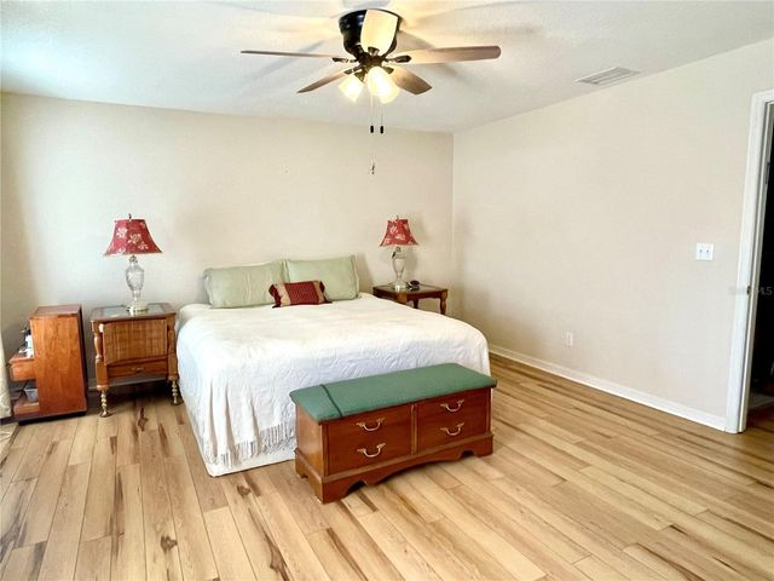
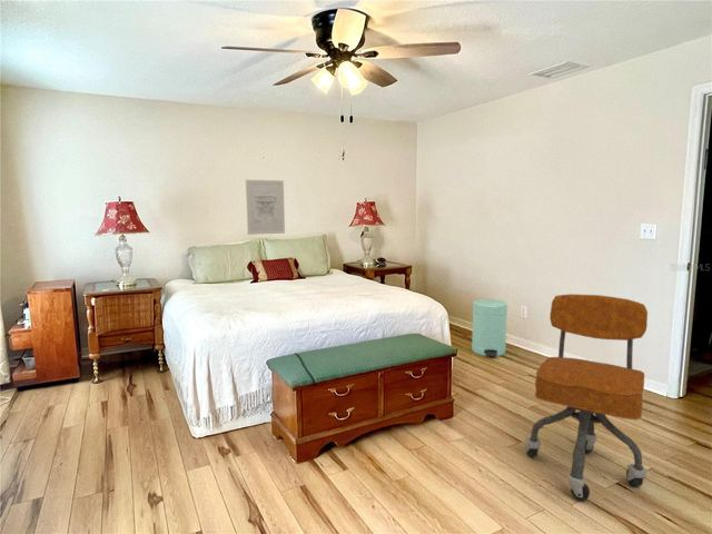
+ wall art (265, 207)
+ office chair (585, 389)
+ trash can (490, 327)
